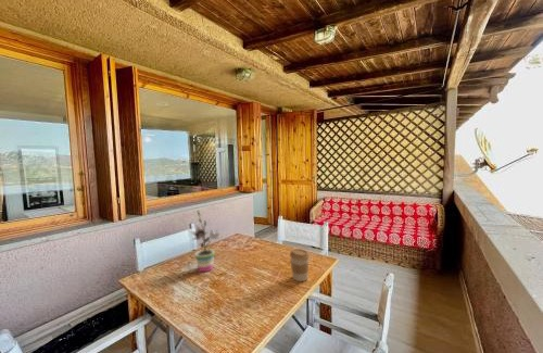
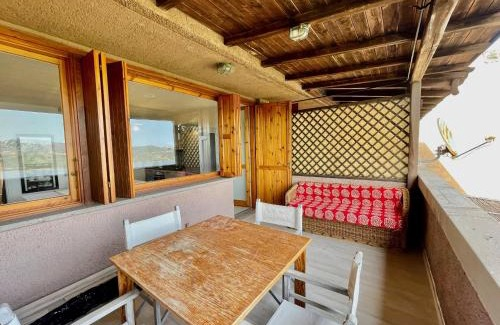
- potted plant (207, 240)
- coffee cup (300, 264)
